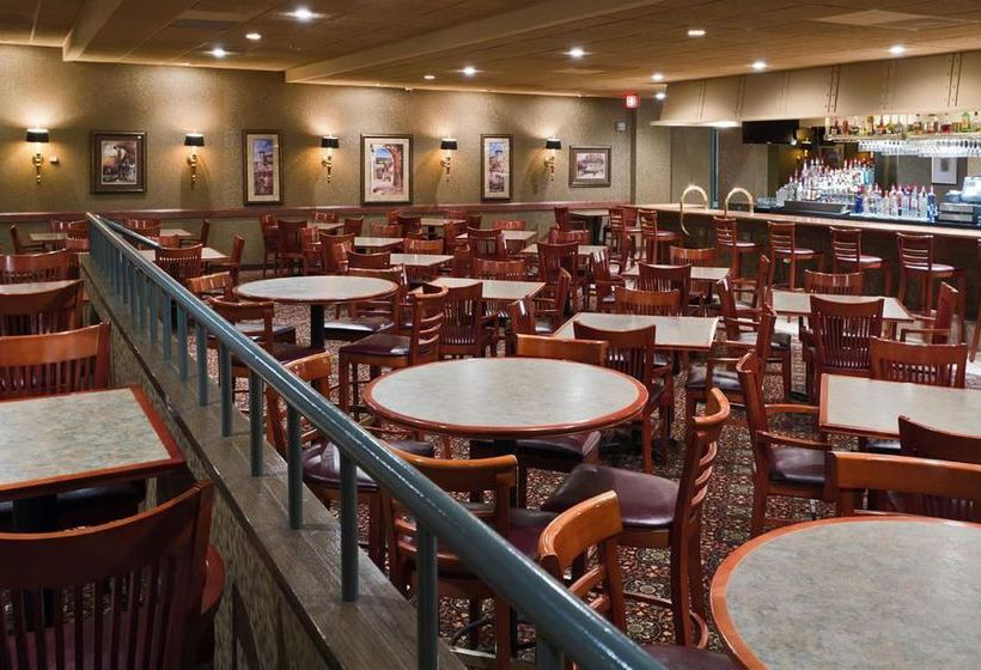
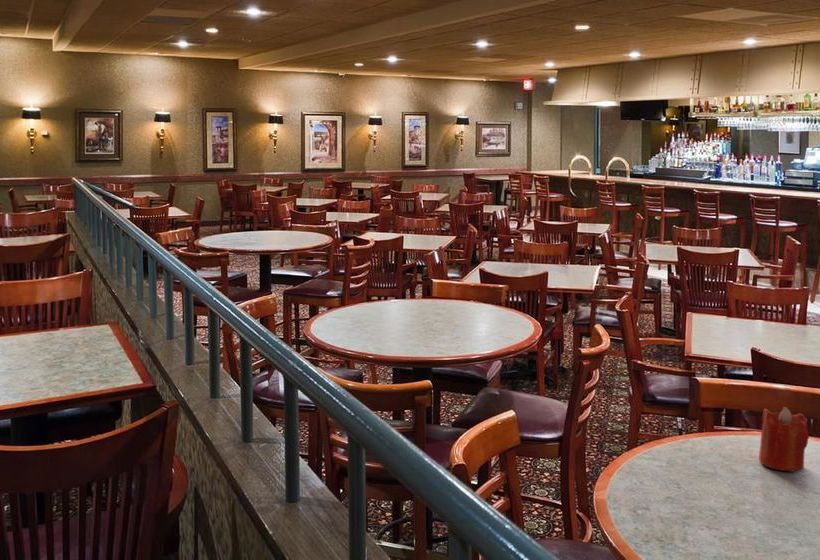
+ candle (783, 435)
